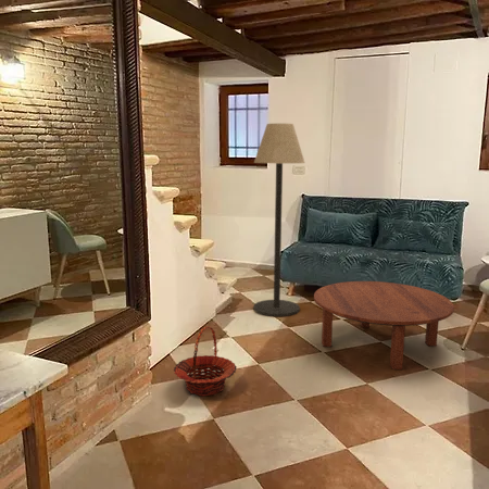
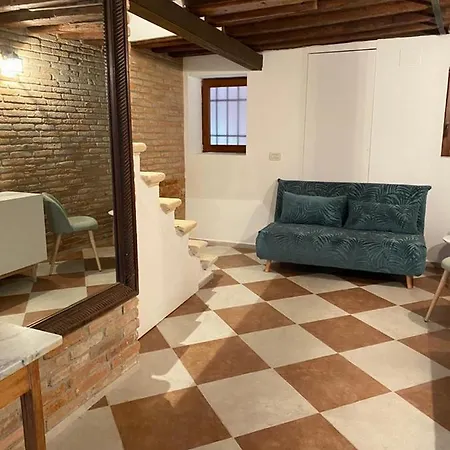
- coffee table (379, 322)
- floor lamp (278, 220)
- basket (204, 358)
